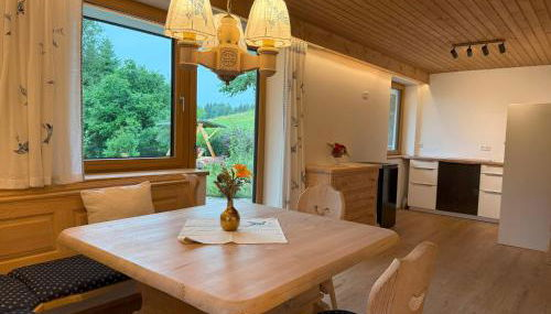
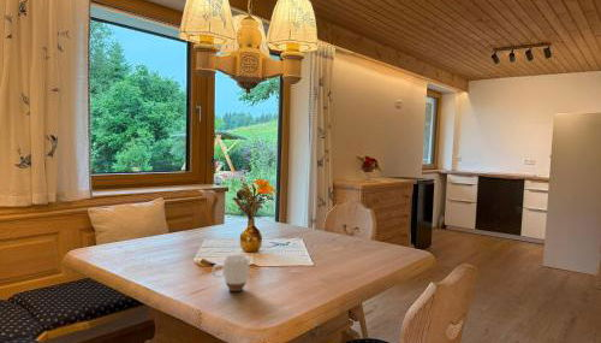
+ mug (230, 273)
